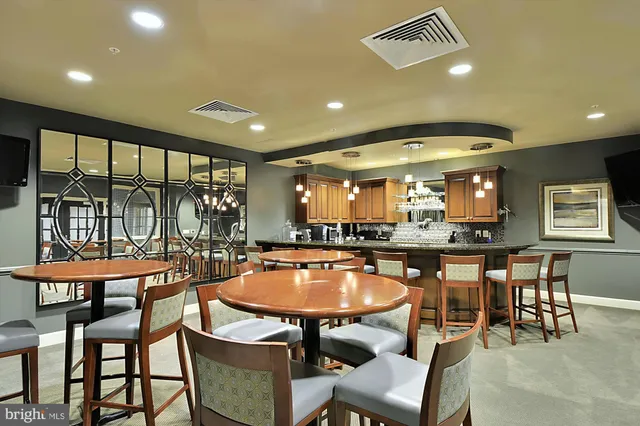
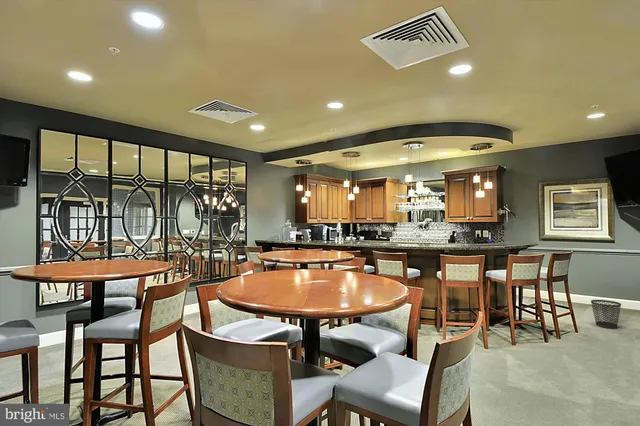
+ wastebasket (606, 314)
